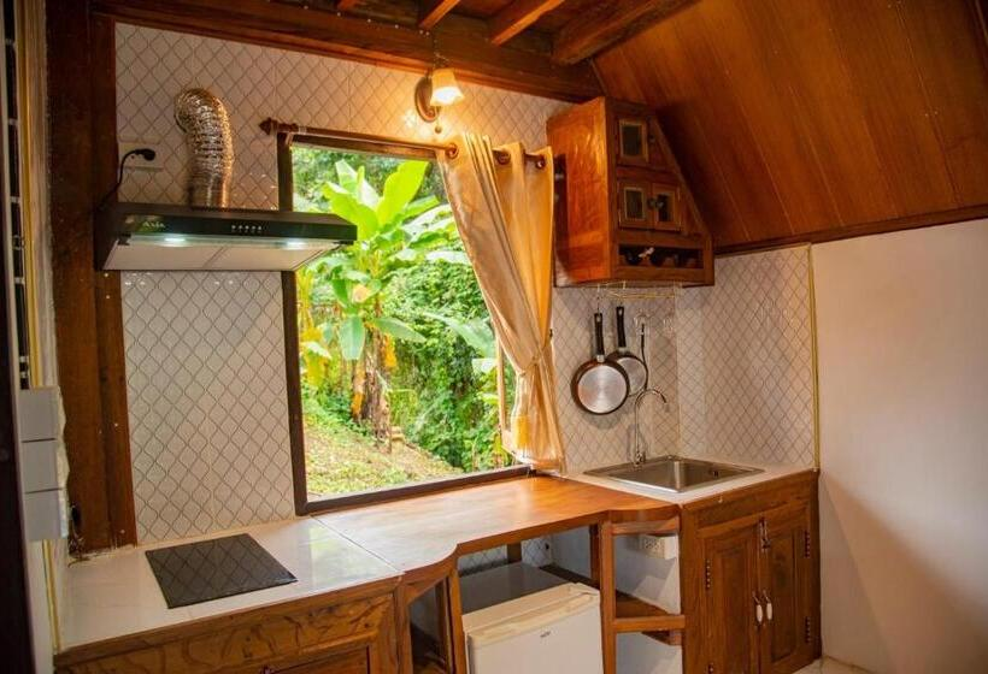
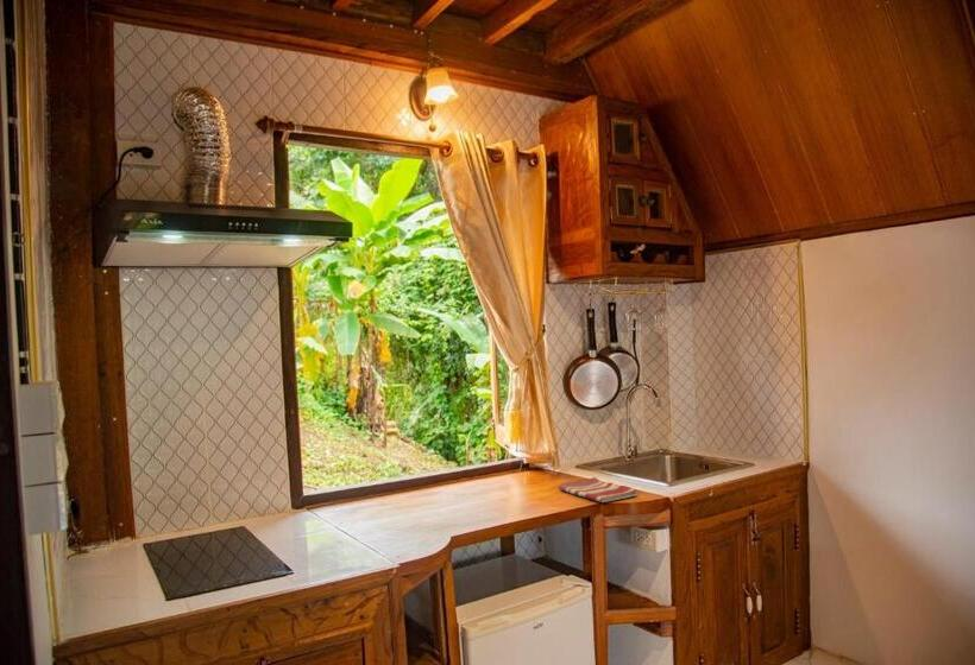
+ dish towel (597, 489)
